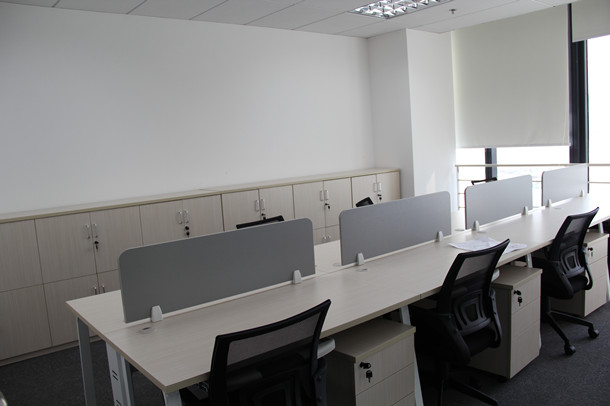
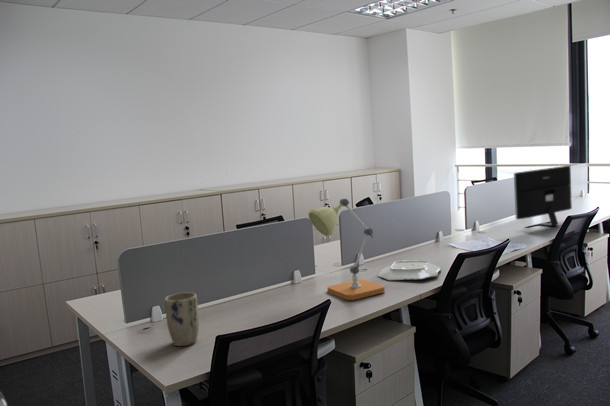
+ plant pot (183, 319)
+ desk lamp (359, 252)
+ picture frame (409, 268)
+ computer monitor (546, 197)
